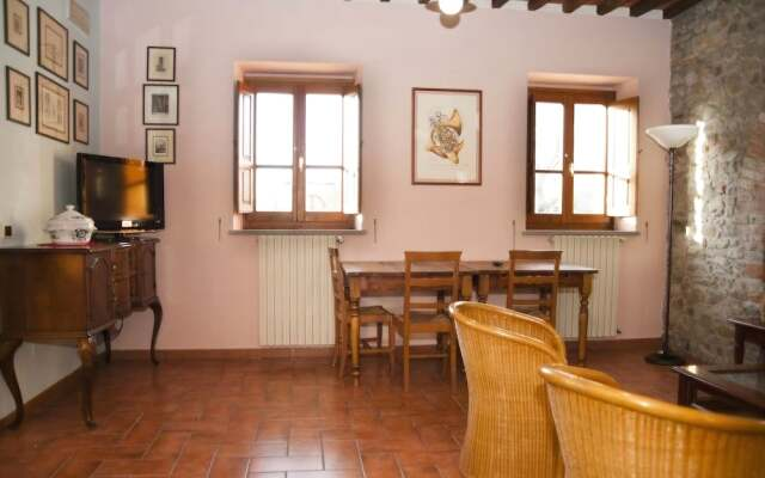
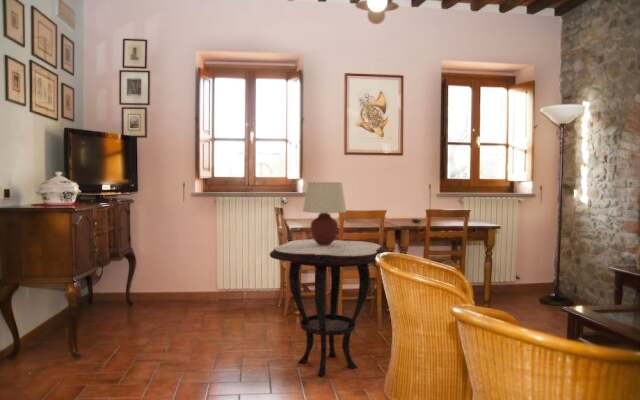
+ table lamp (324, 213)
+ side table (325, 305)
